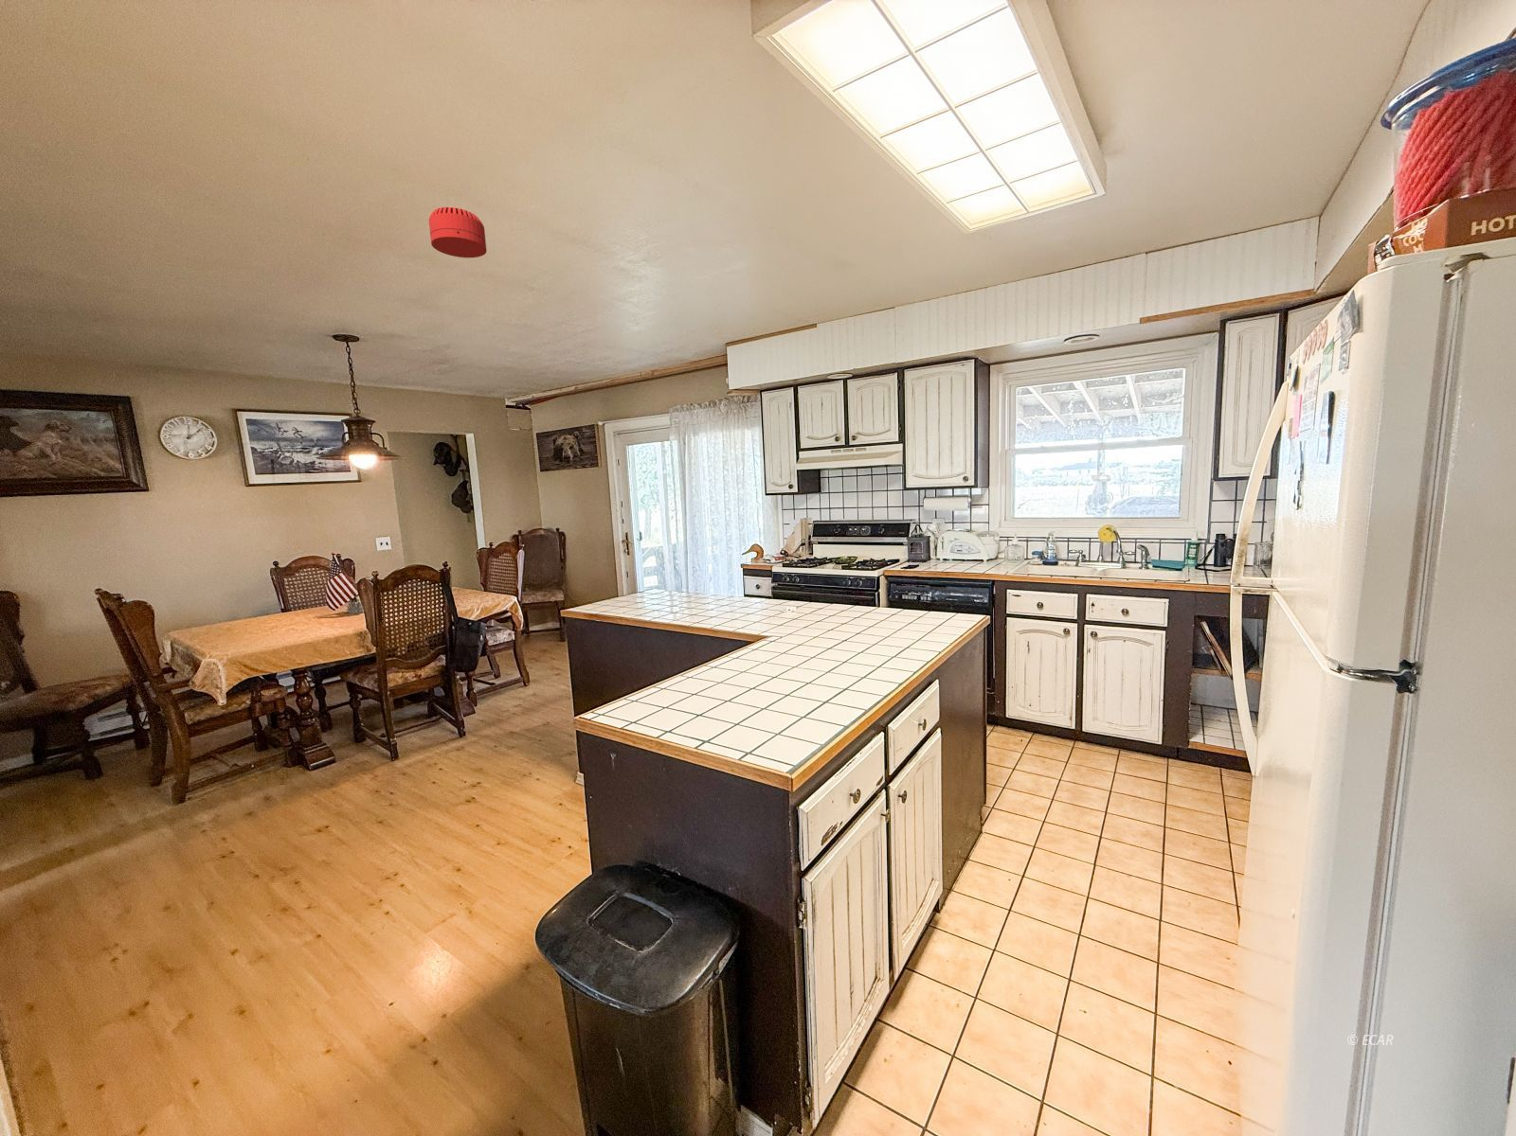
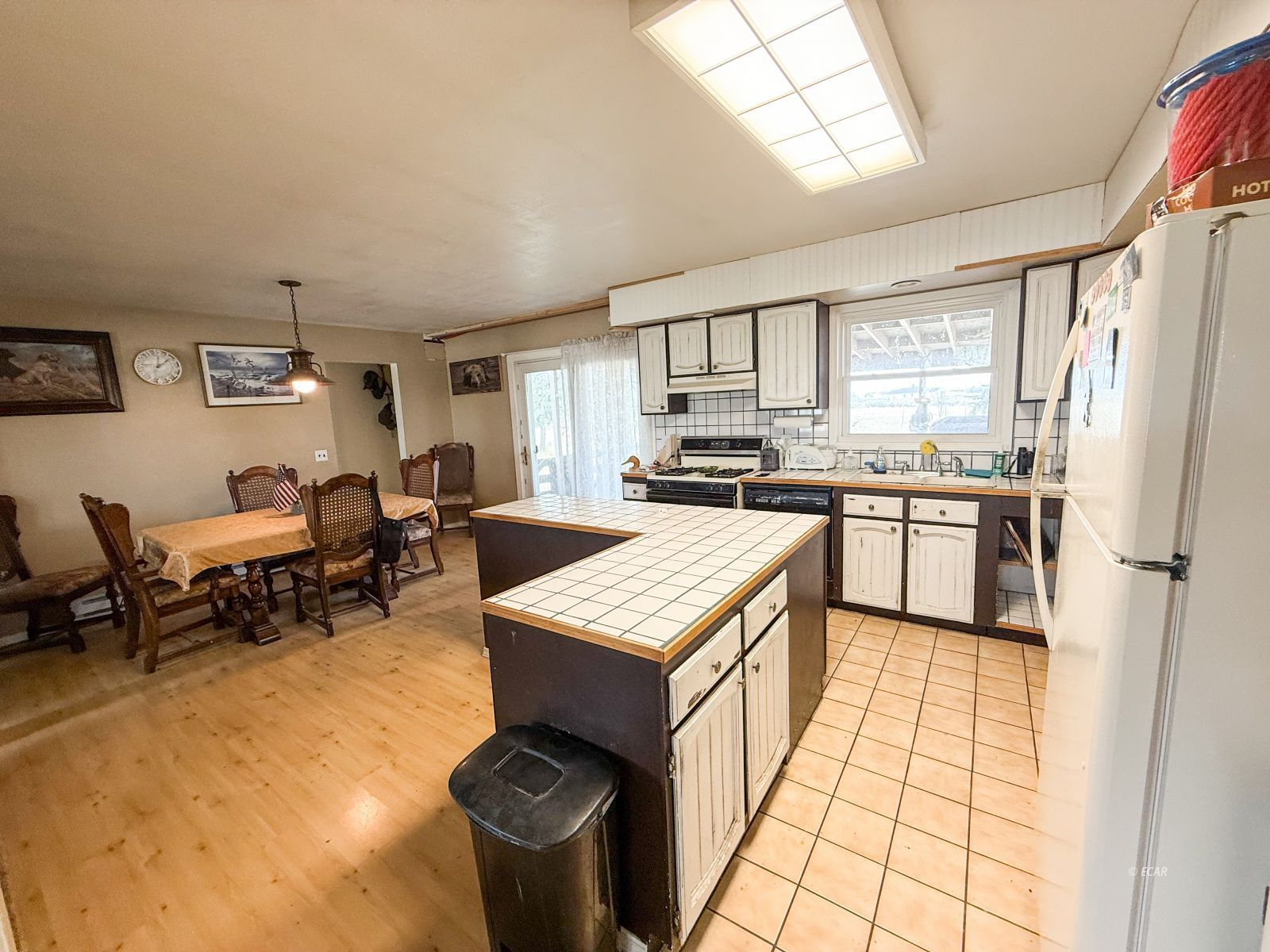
- smoke detector (457, 231)
